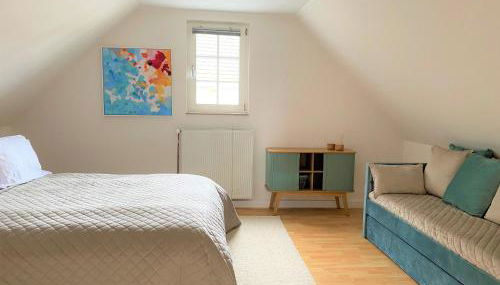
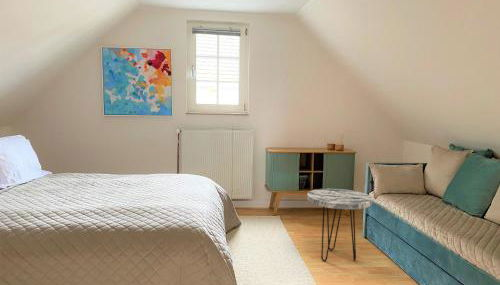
+ side table (337, 226)
